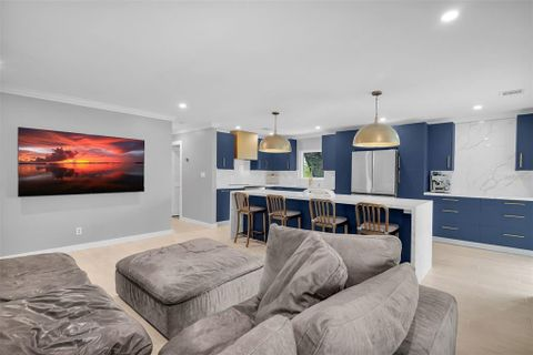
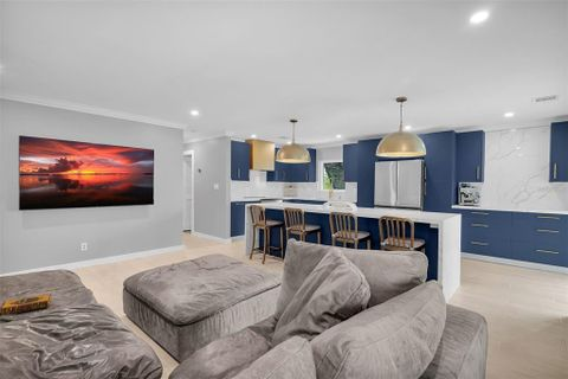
+ hardback book (26, 304)
